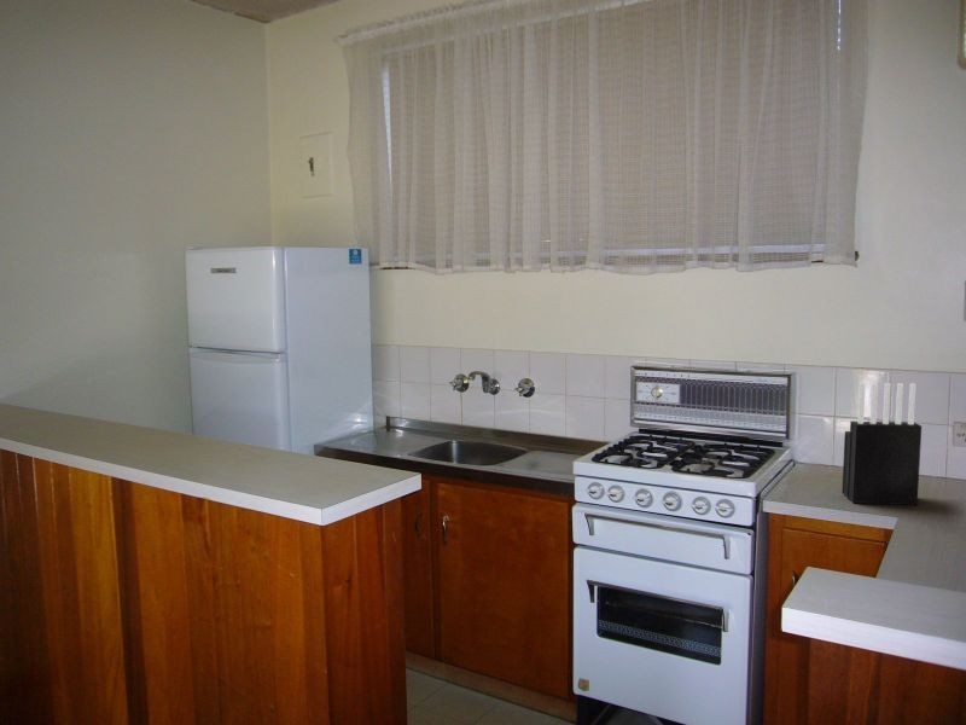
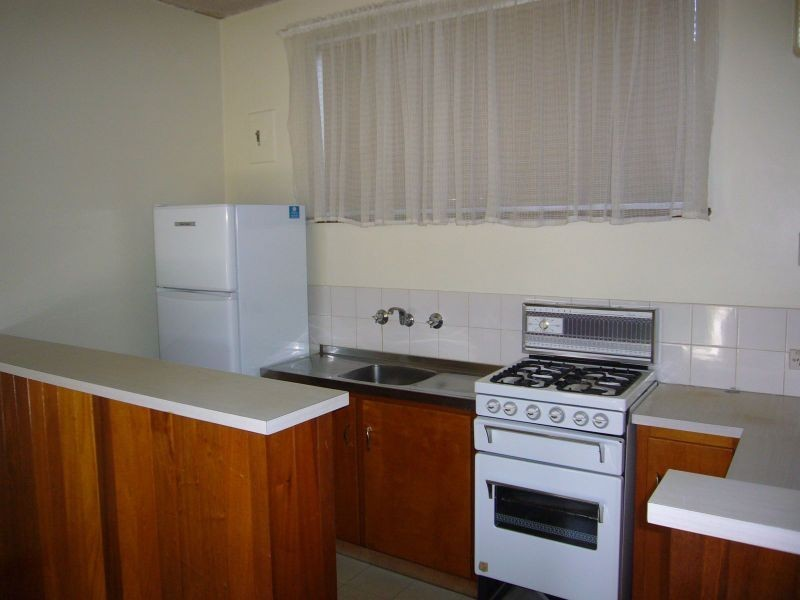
- knife block (879, 440)
